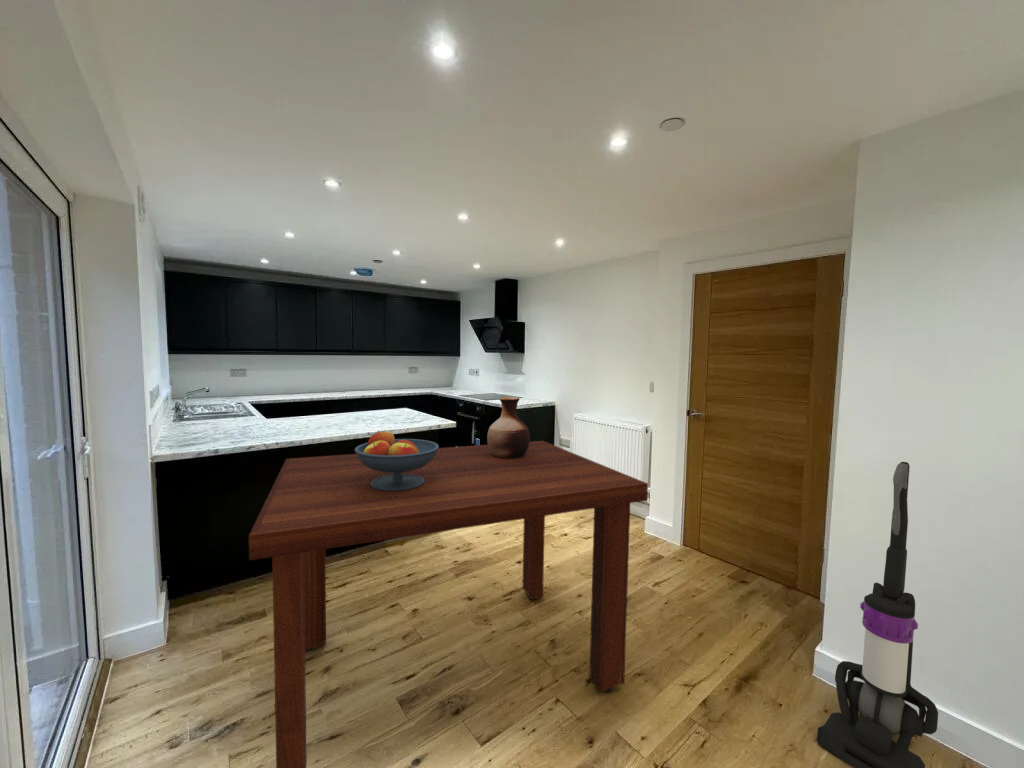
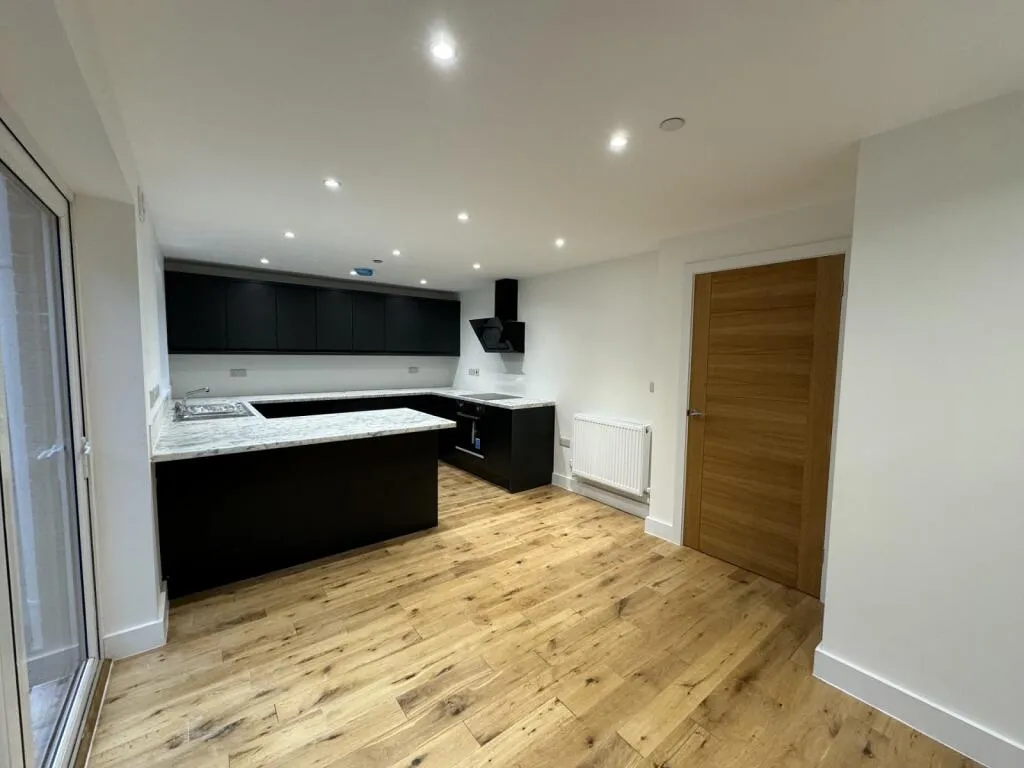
- dining table (447, 530)
- vacuum cleaner (886, 606)
- fruit bowl (397, 457)
- vase (509, 426)
